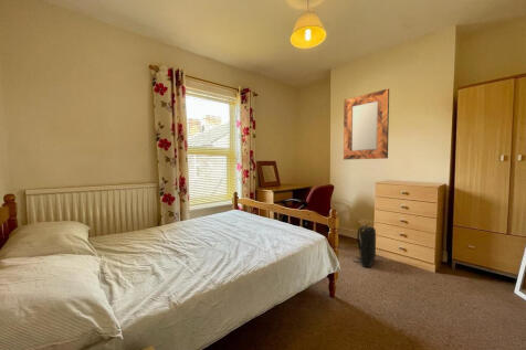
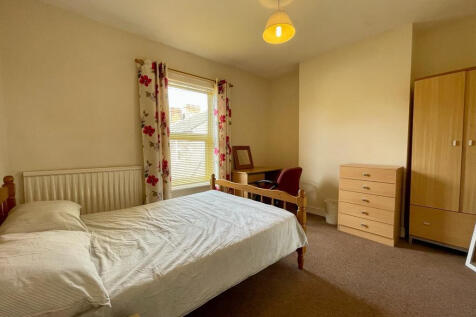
- home mirror (364, 127)
- backpack (364, 243)
